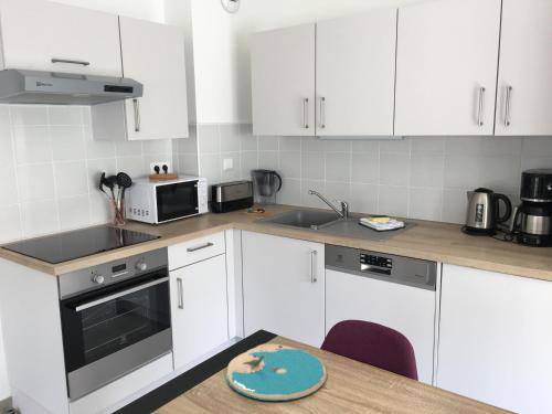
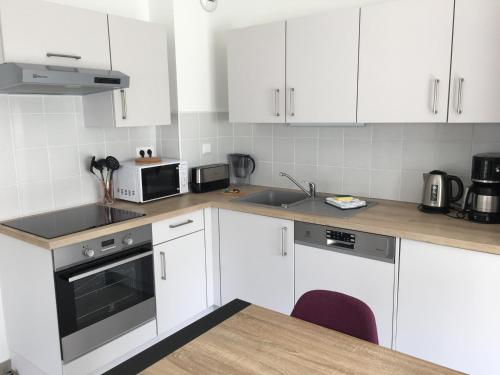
- plate (276, 363)
